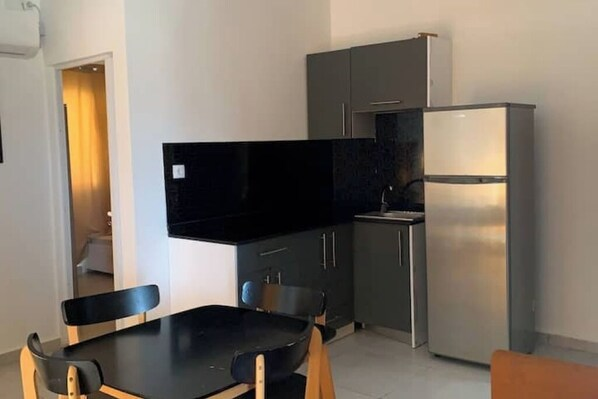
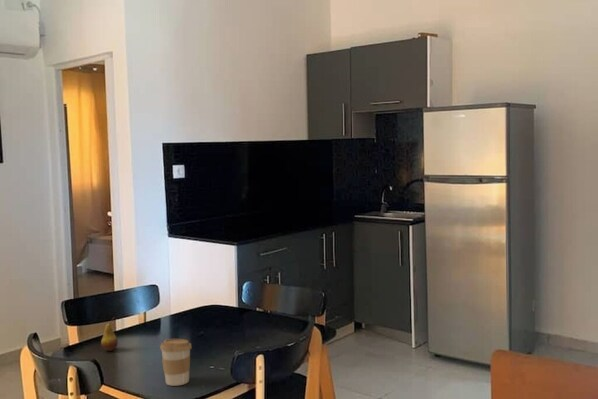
+ fruit (108, 333)
+ coffee cup (176, 360)
